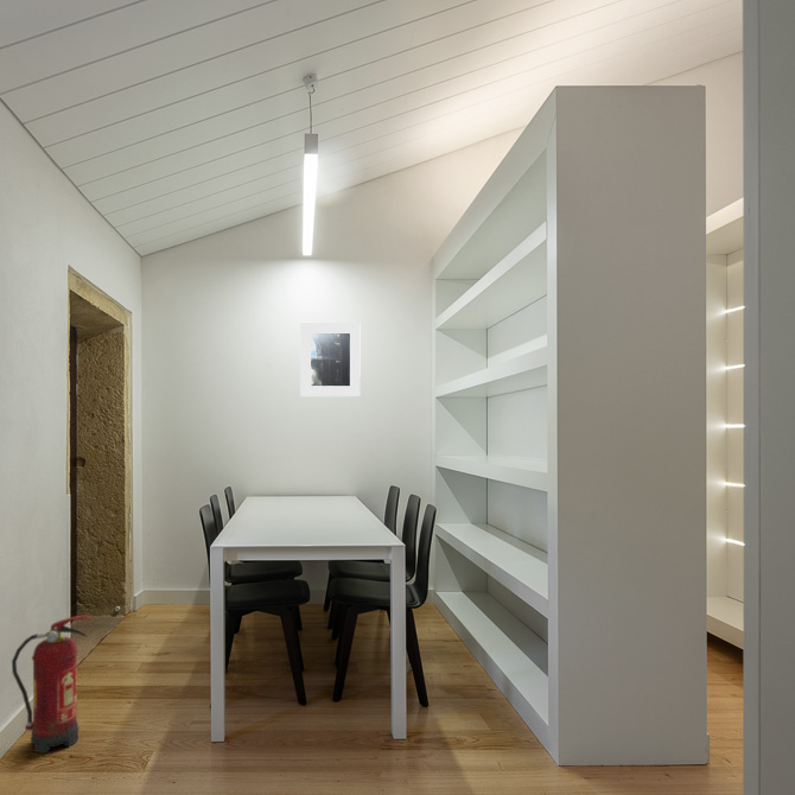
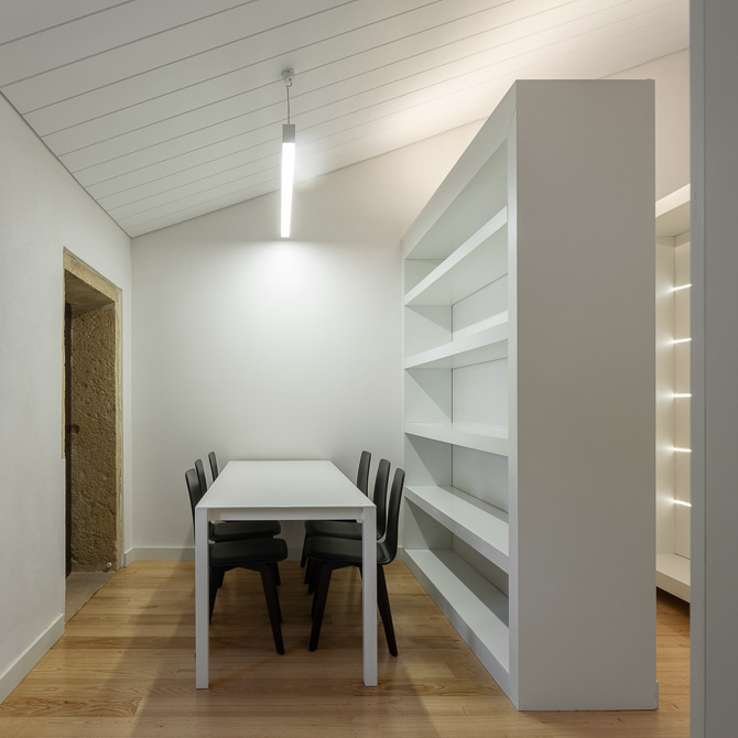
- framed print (330, 360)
- fire extinguisher (52, 679)
